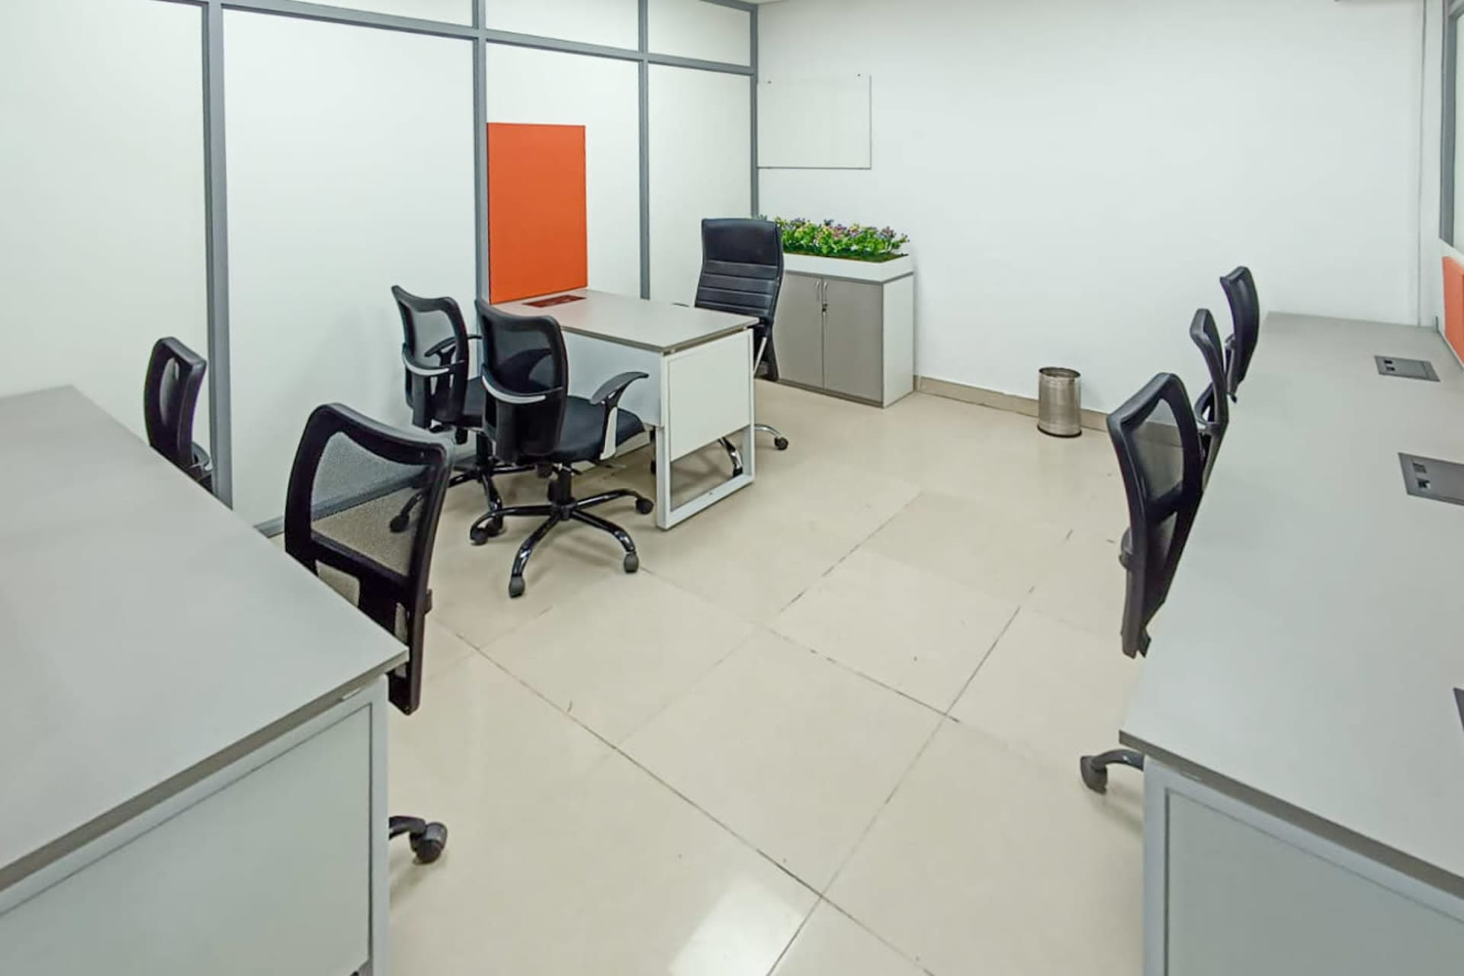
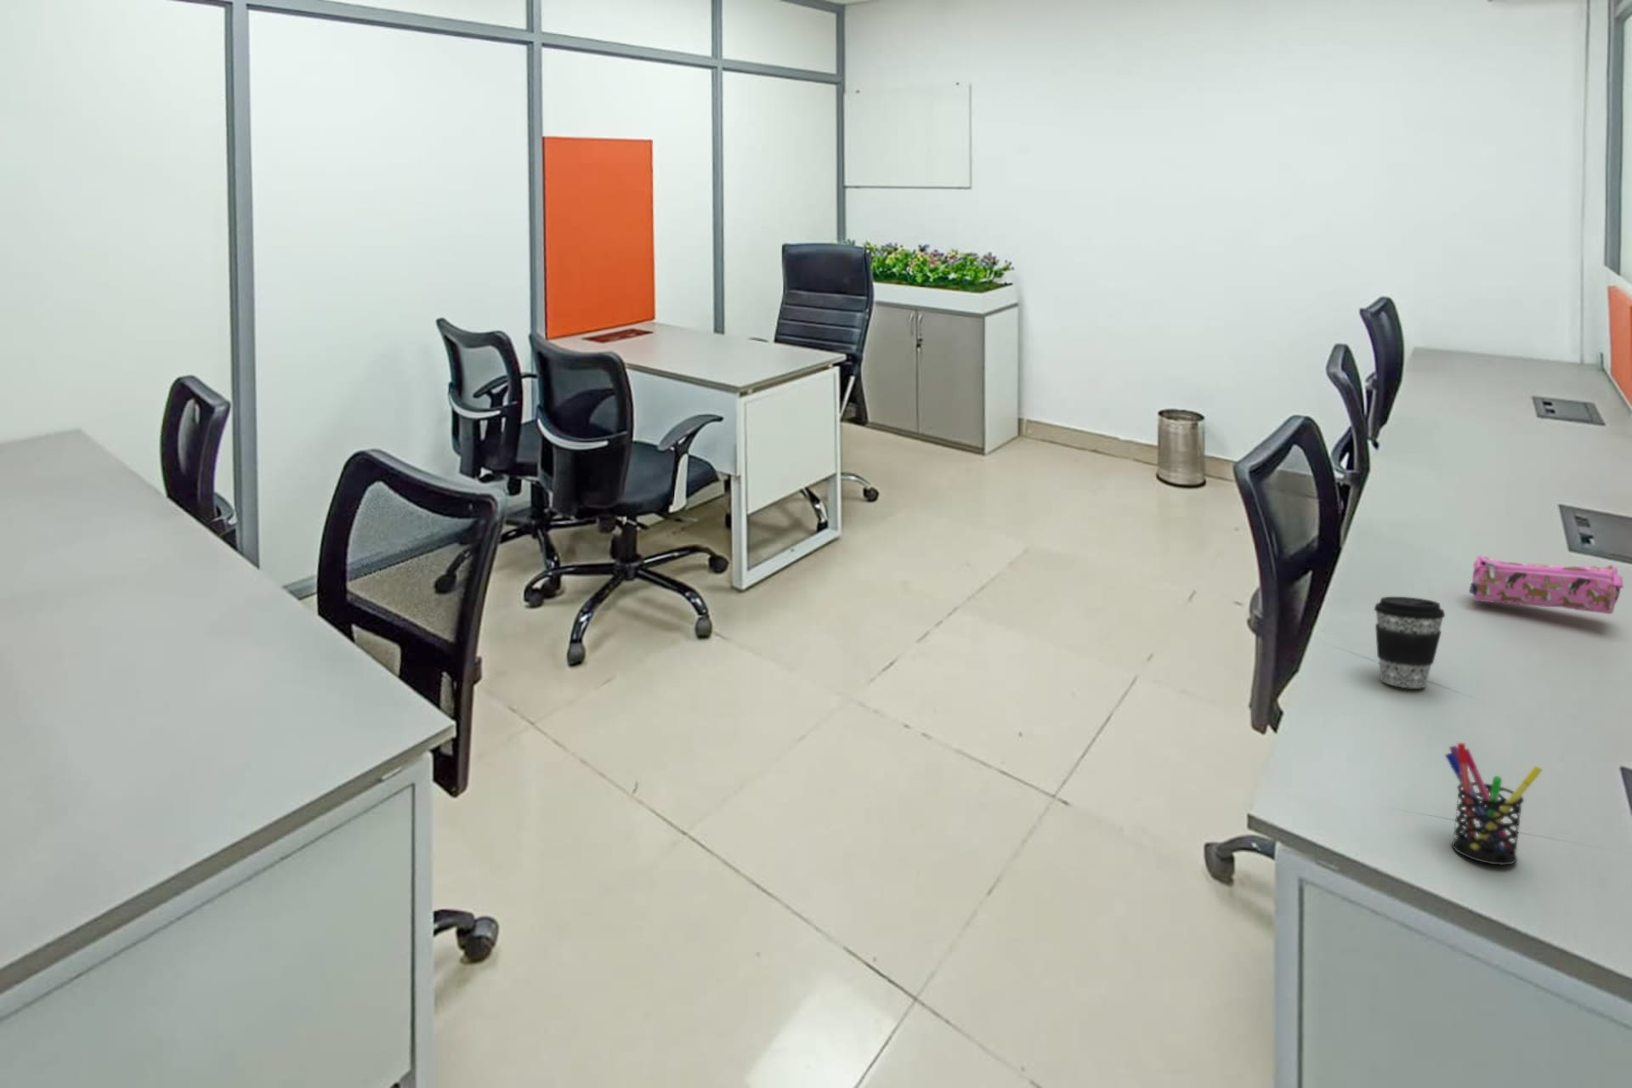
+ coffee cup (1406, 641)
+ pencil case (1543, 583)
+ pen holder (1486, 801)
